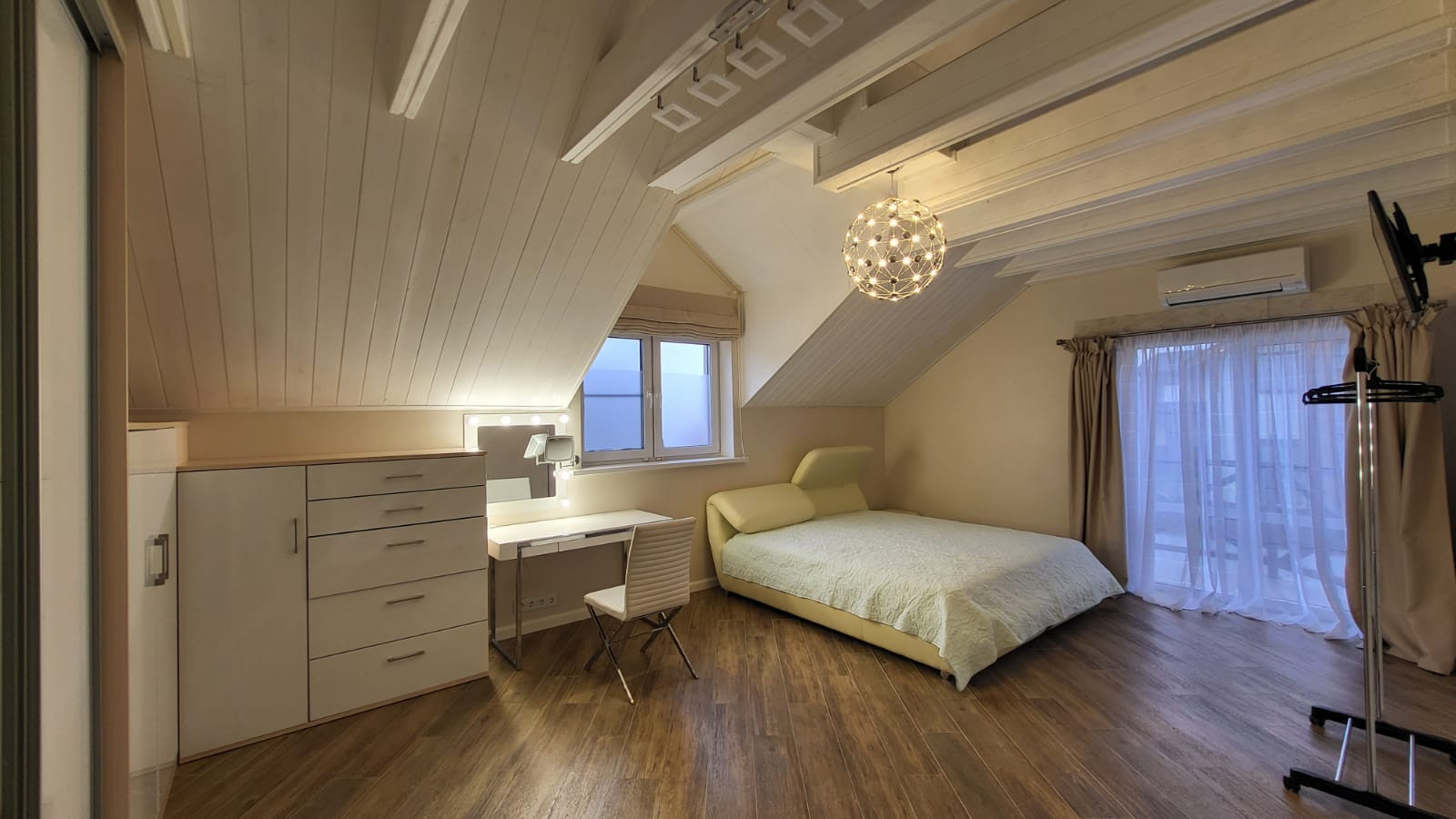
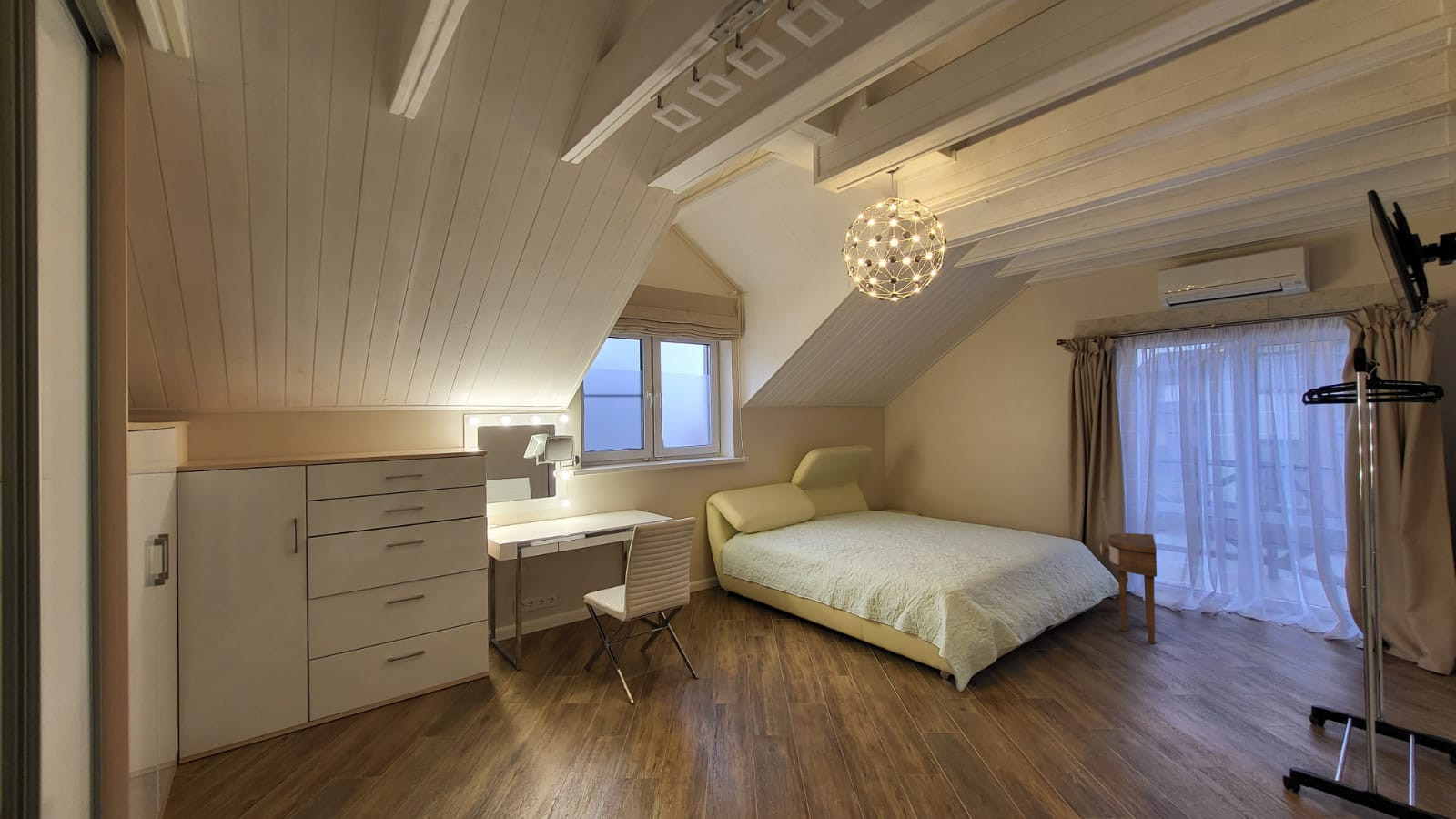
+ side table (1145, 586)
